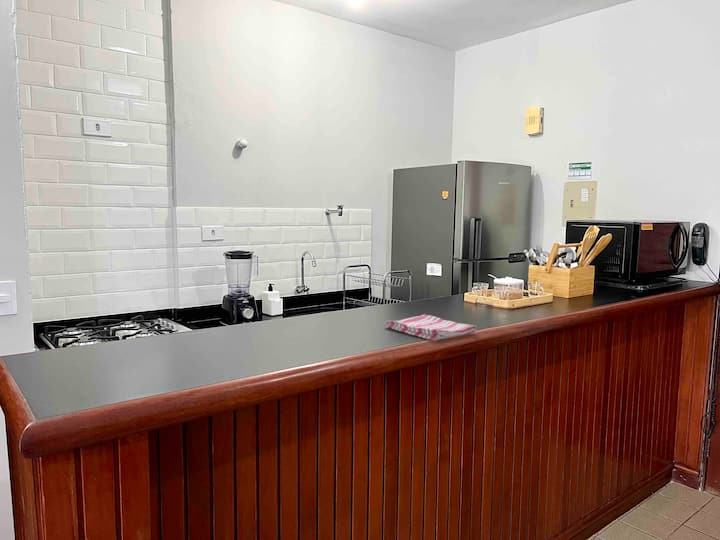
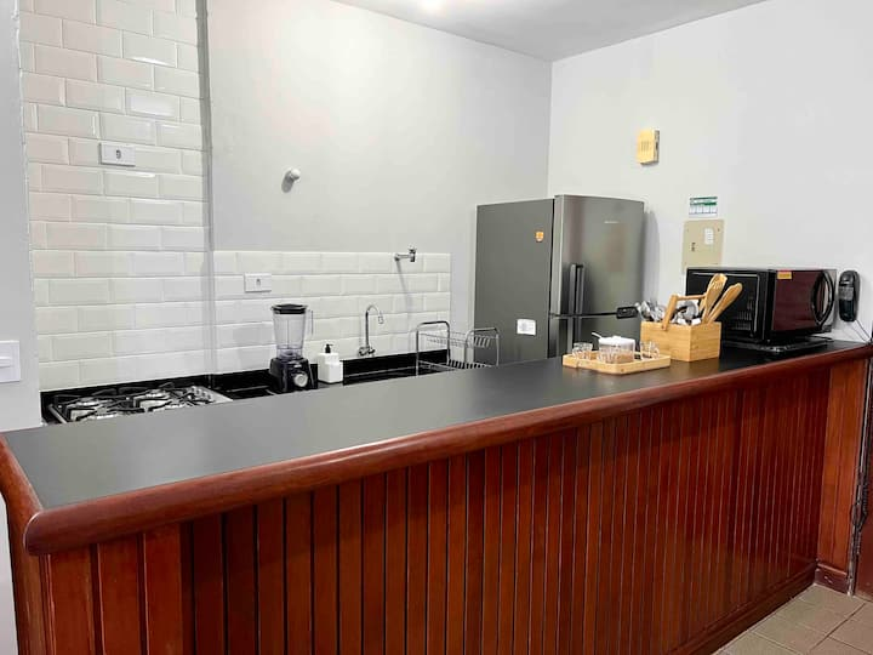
- dish towel (429, 324)
